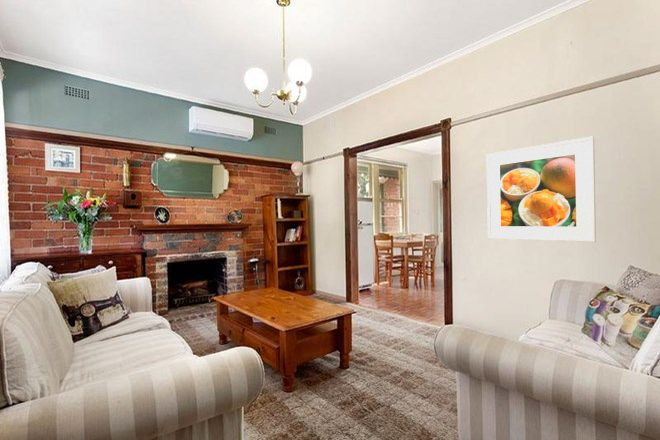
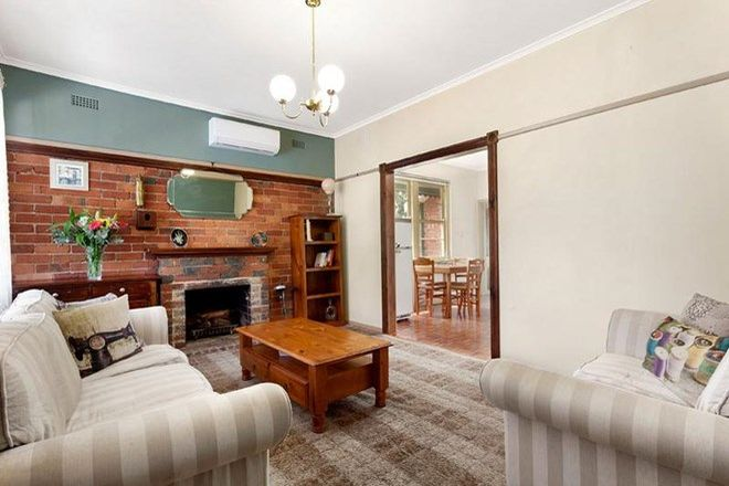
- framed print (535, 193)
